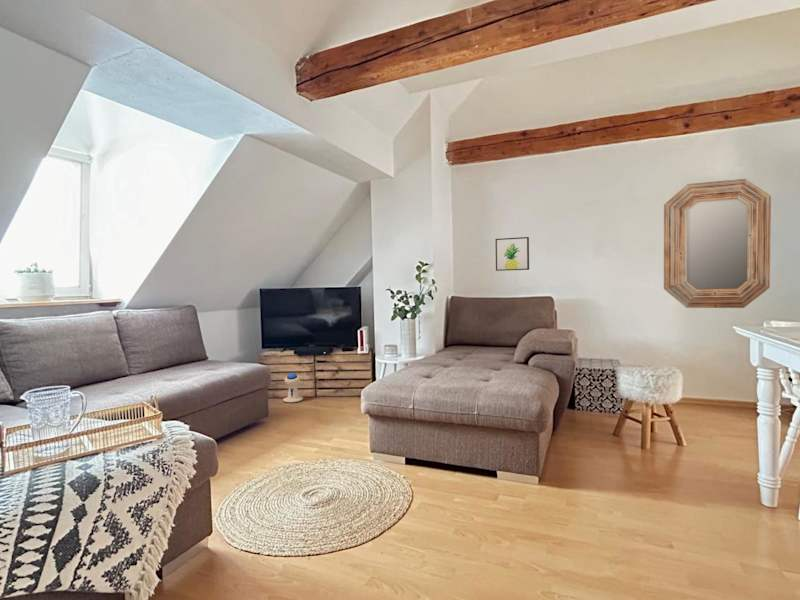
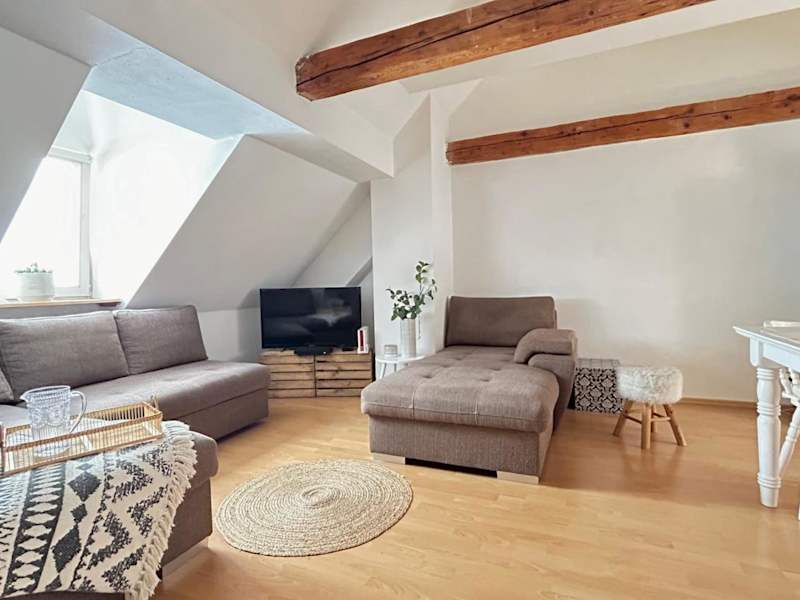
- speaker (292, 386)
- wall art (512, 254)
- home mirror (715, 244)
